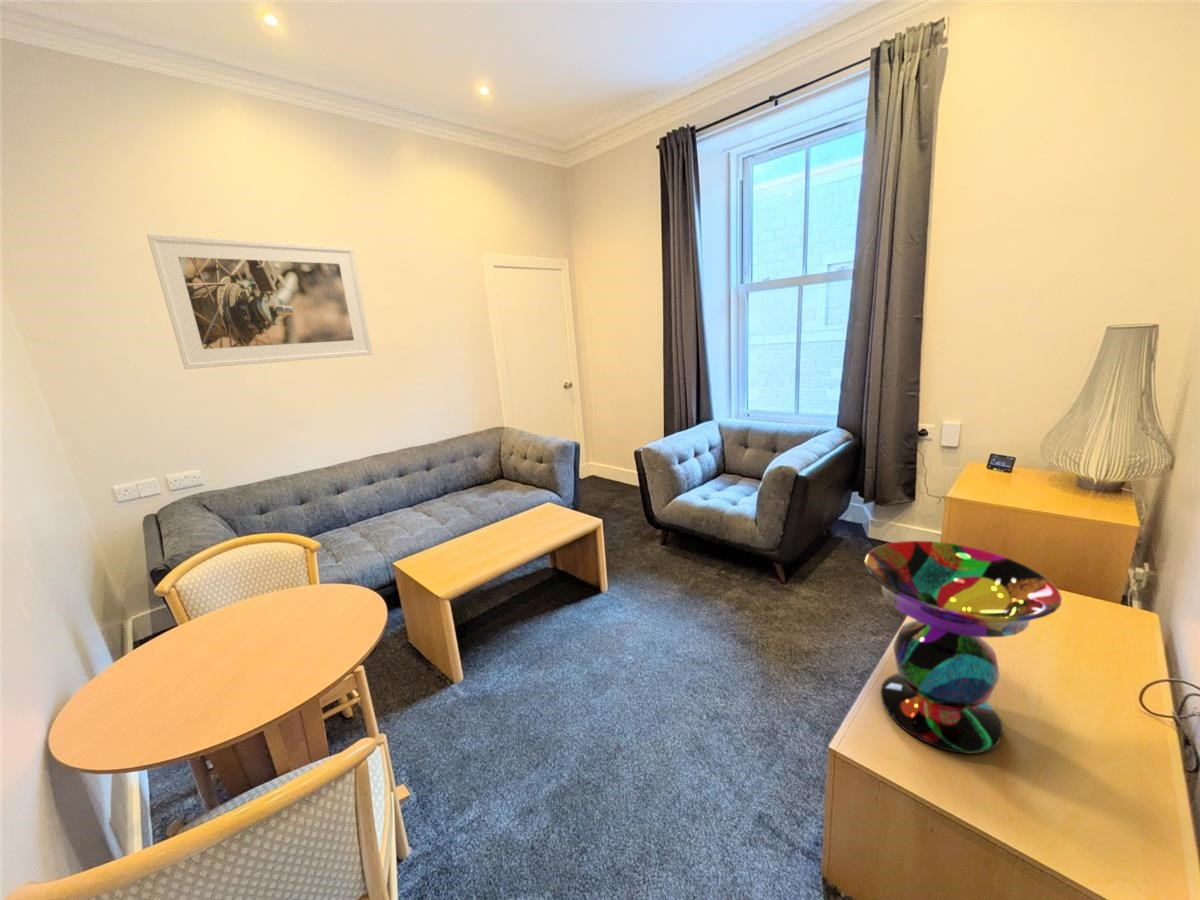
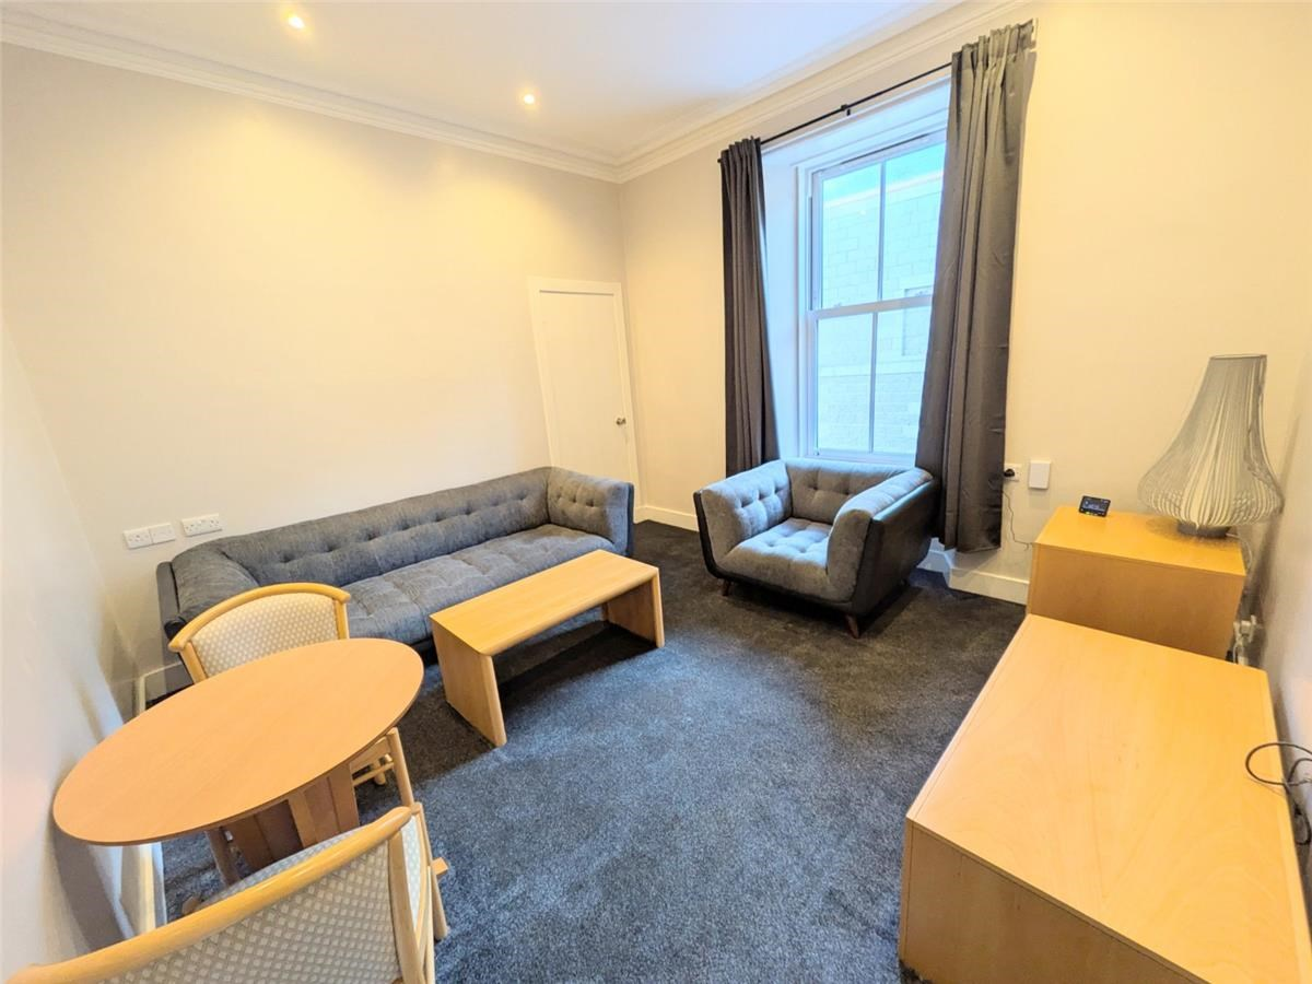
- decorative bowl (945, 645)
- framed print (276, 303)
